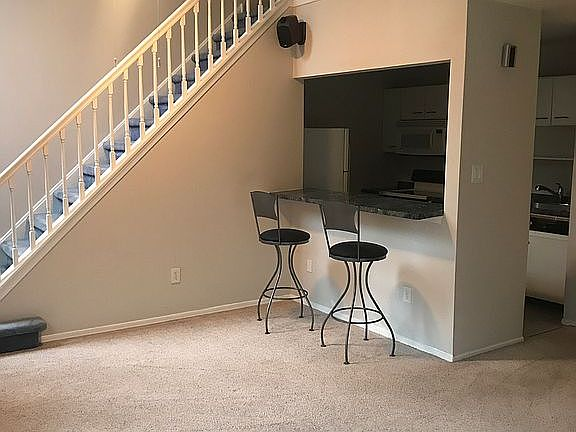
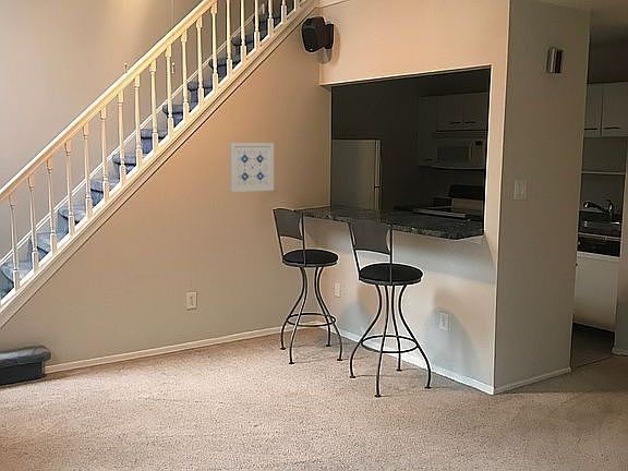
+ wall art (252, 167)
